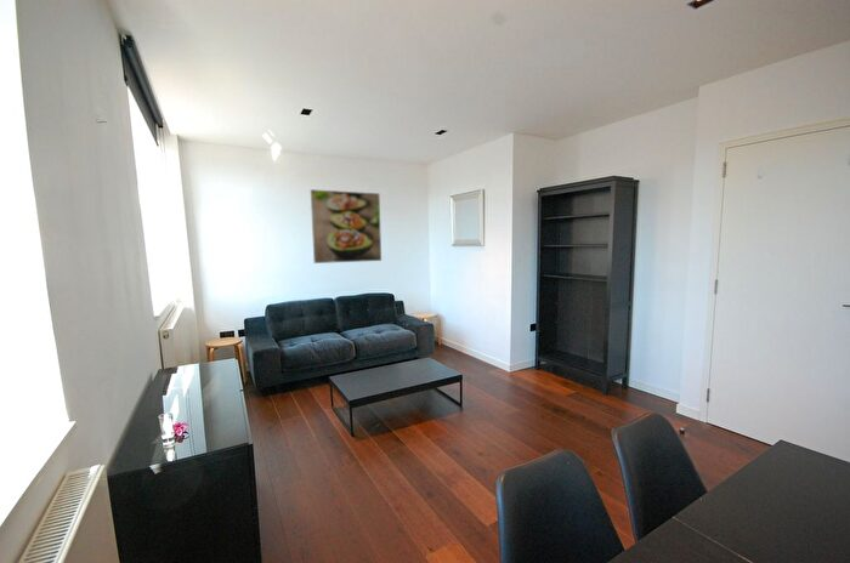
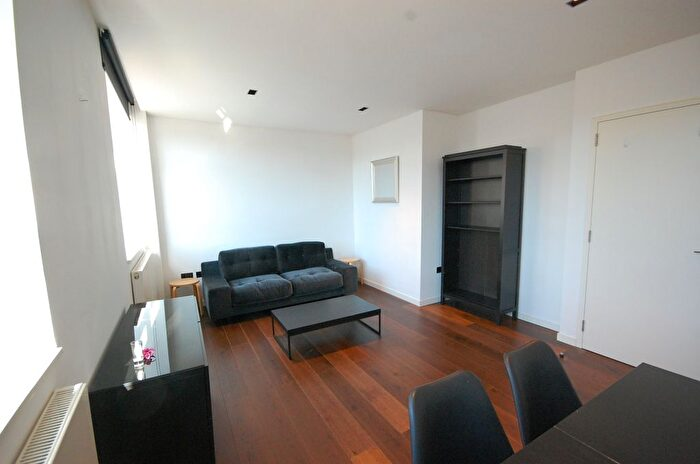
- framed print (347, 227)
